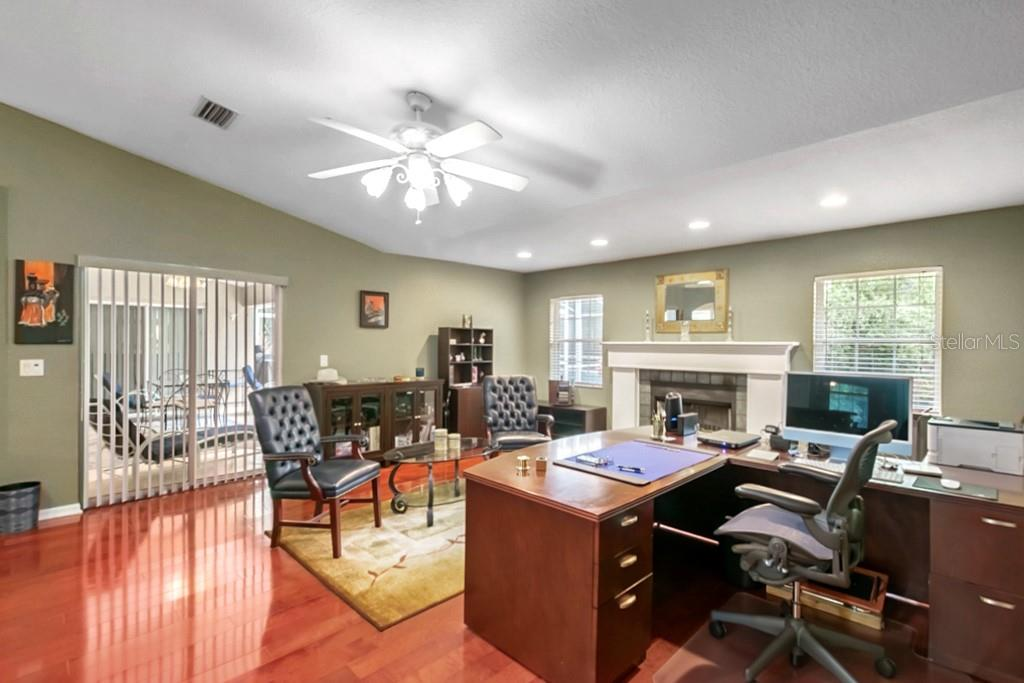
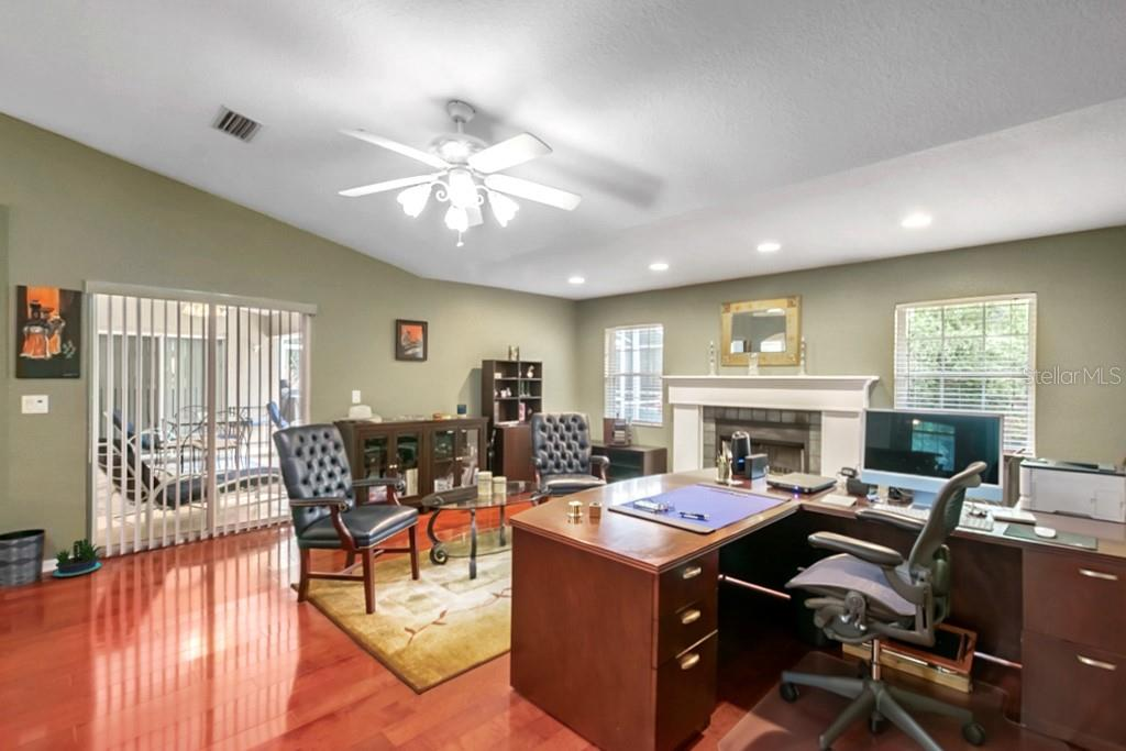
+ potted plant (81, 555)
